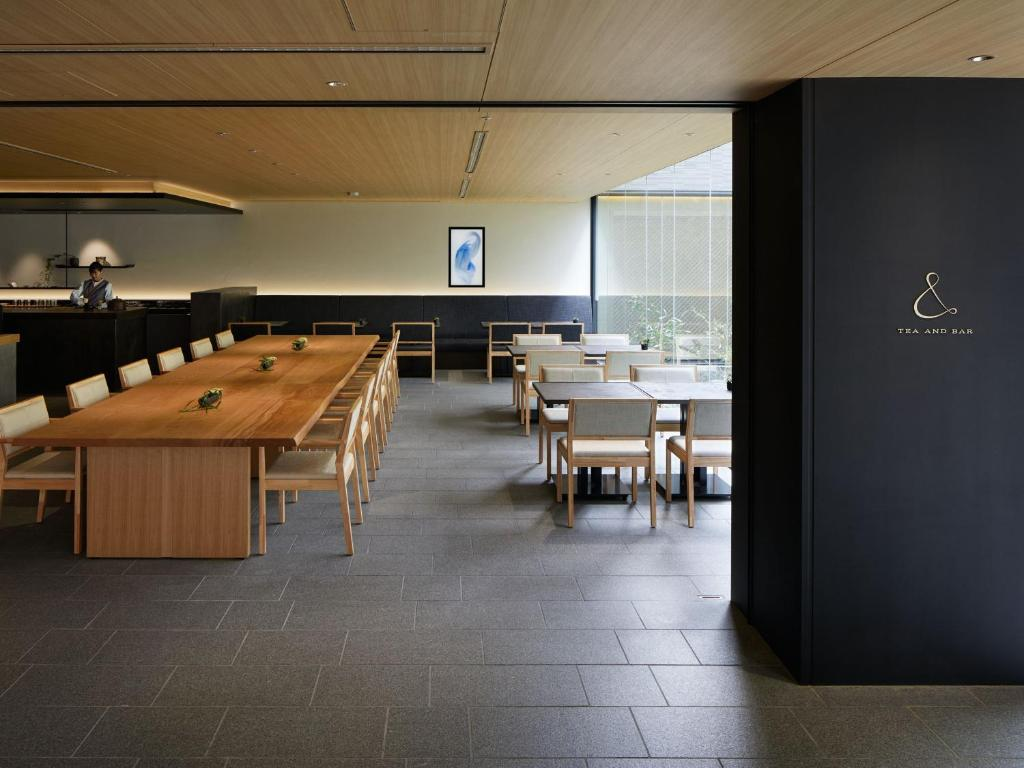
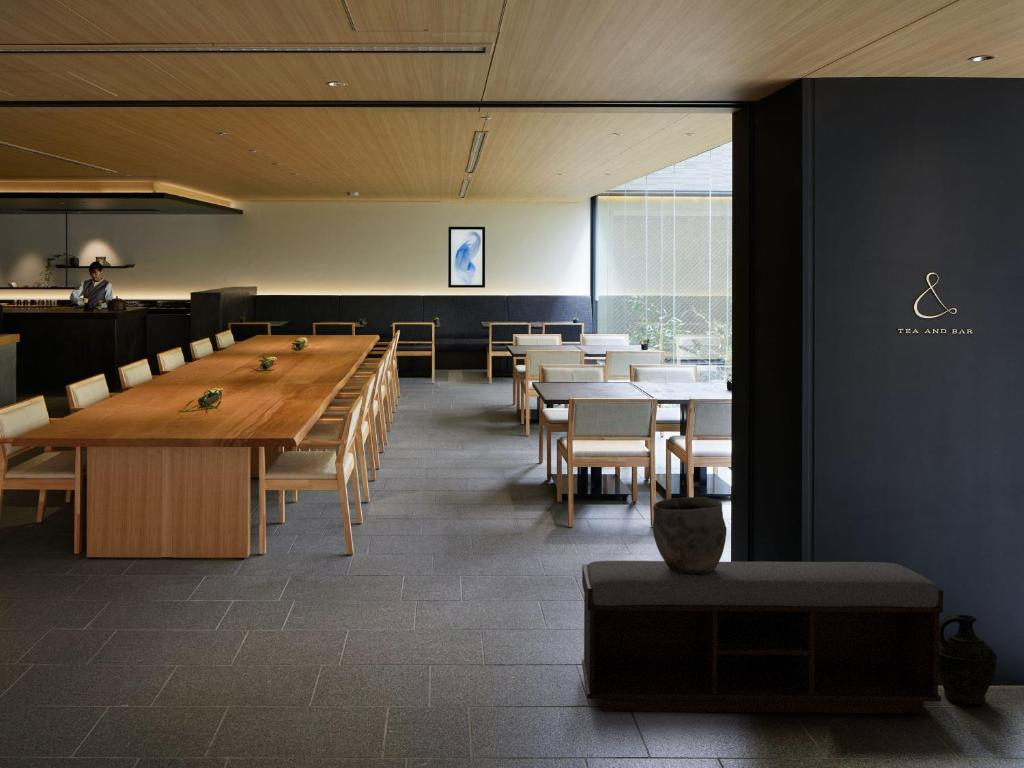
+ ceramic vessel (689, 534)
+ ceramic jug (965, 657)
+ bench (752, 632)
